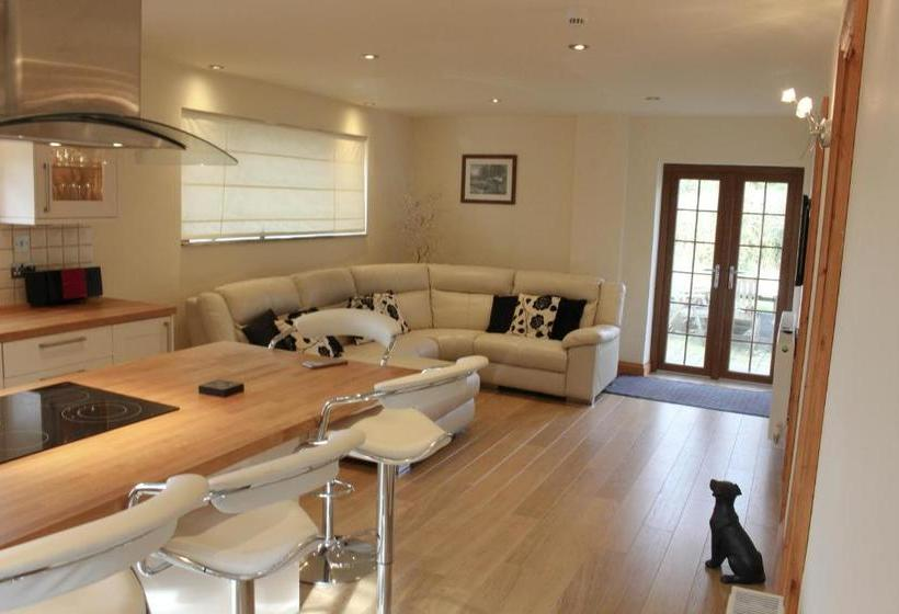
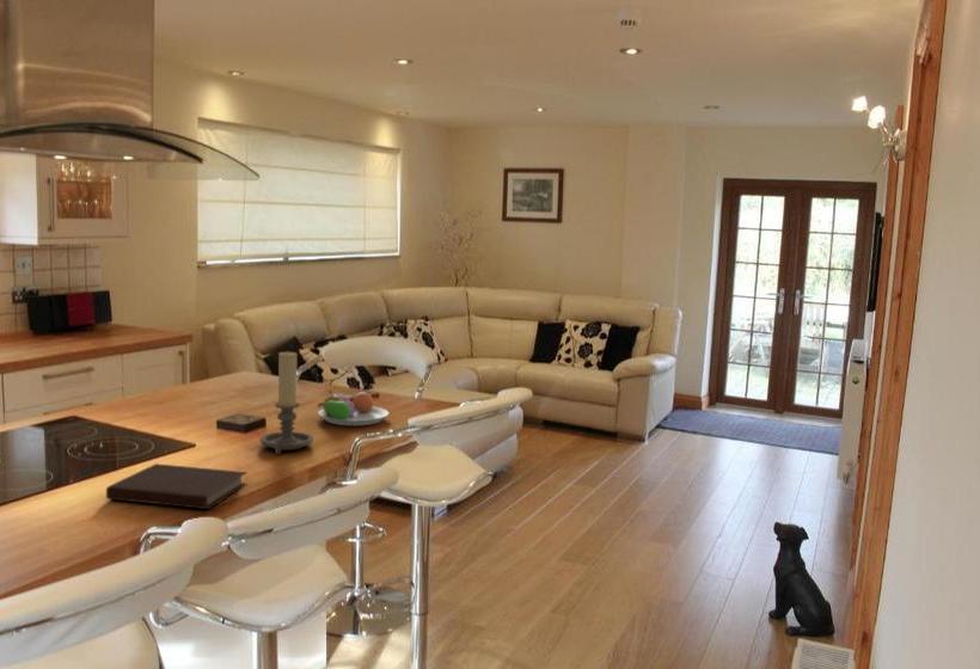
+ fruit bowl (350, 405)
+ candle holder (286, 399)
+ notebook (179, 485)
